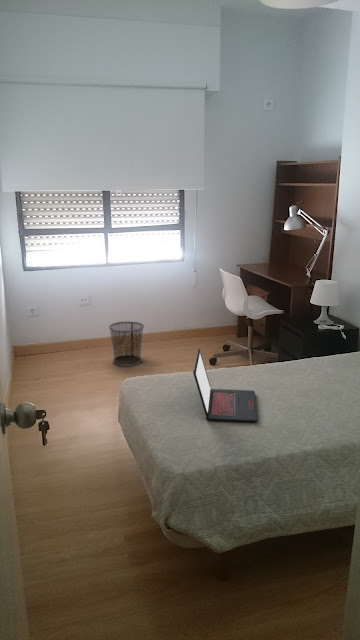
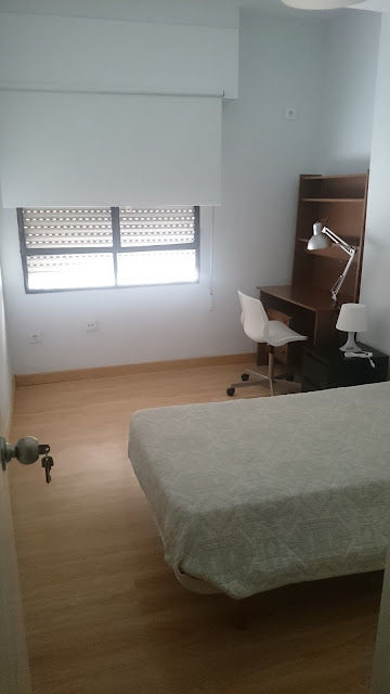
- waste bin (127, 343)
- laptop (226, 389)
